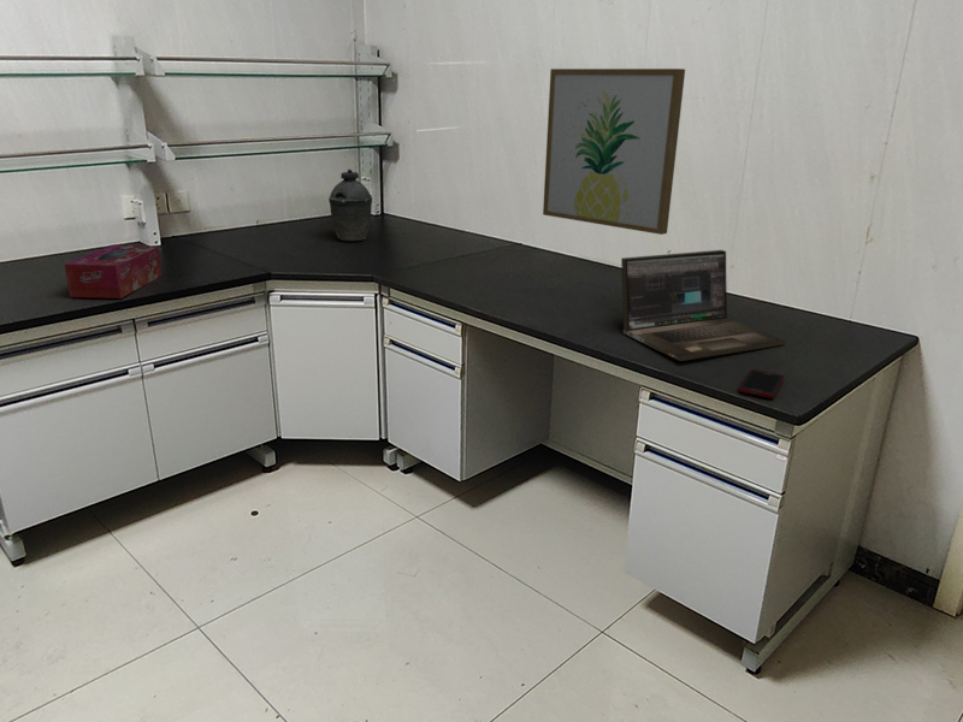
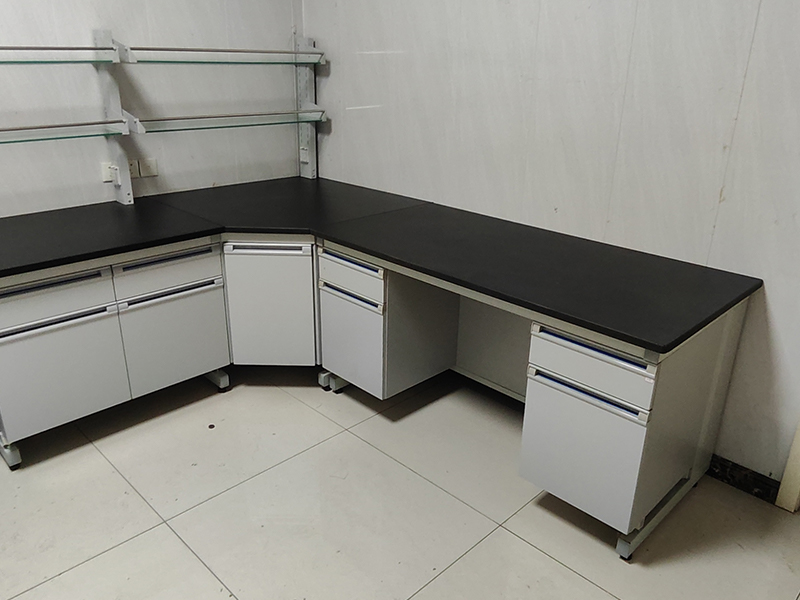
- laptop (702, 301)
- kettle (350, 205)
- wall art (607, 148)
- tissue box (116, 270)
- cell phone (761, 383)
